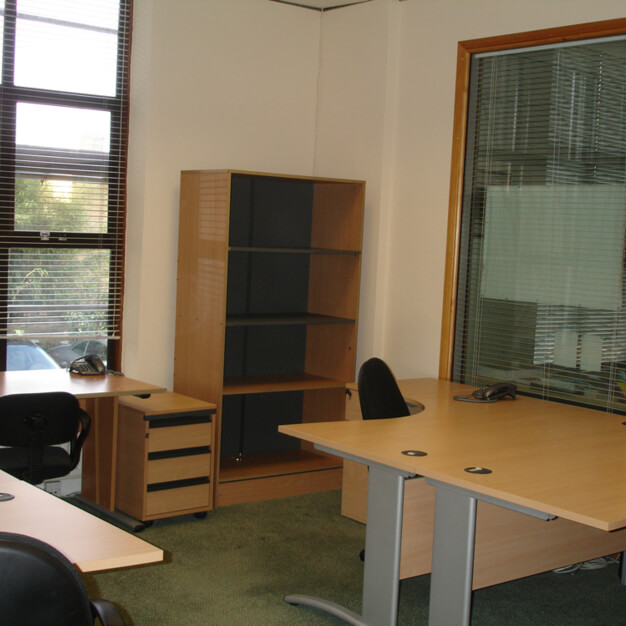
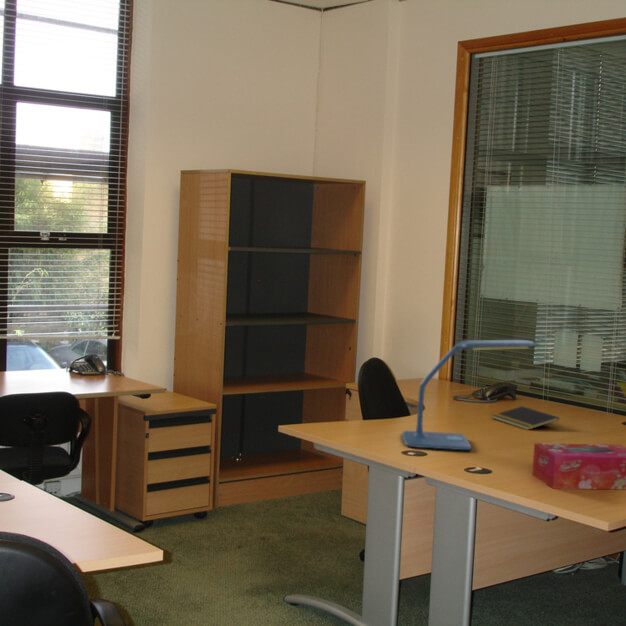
+ notepad (524, 417)
+ tissue box (587, 465)
+ desk lamp (439, 369)
